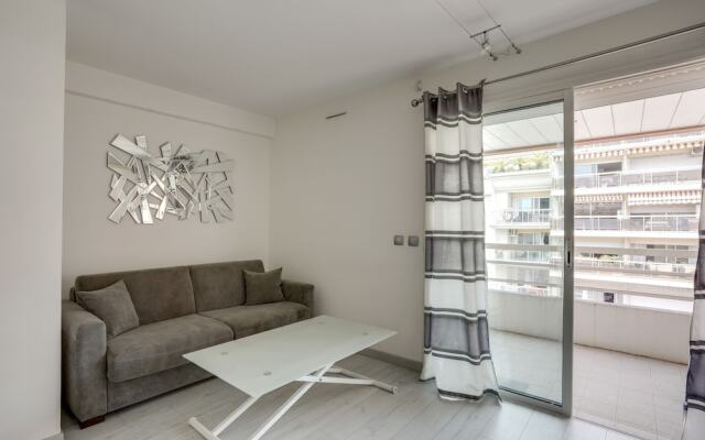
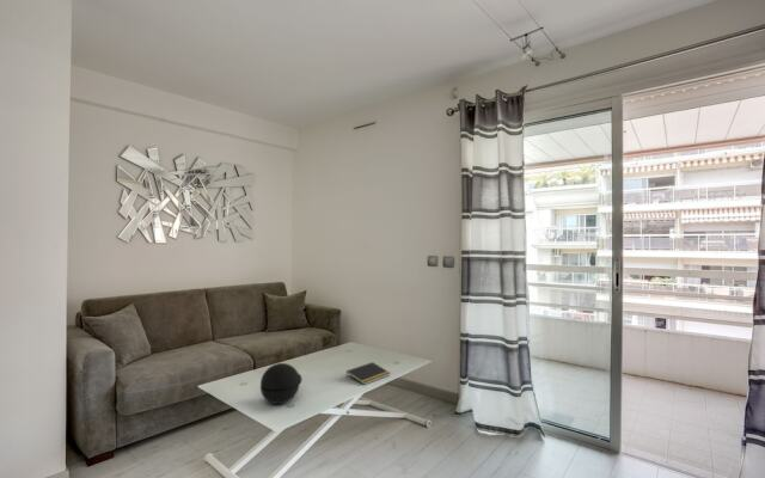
+ notepad (368, 372)
+ decorative orb (281, 382)
